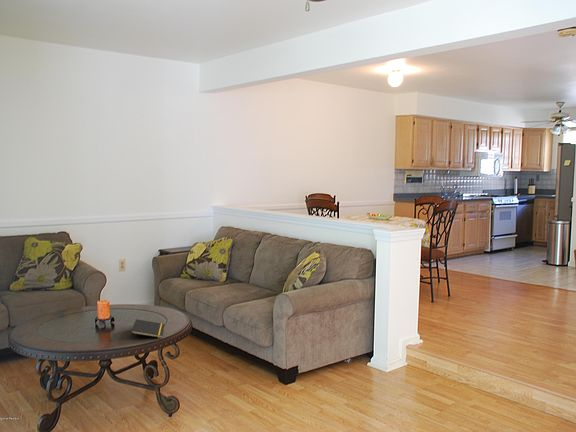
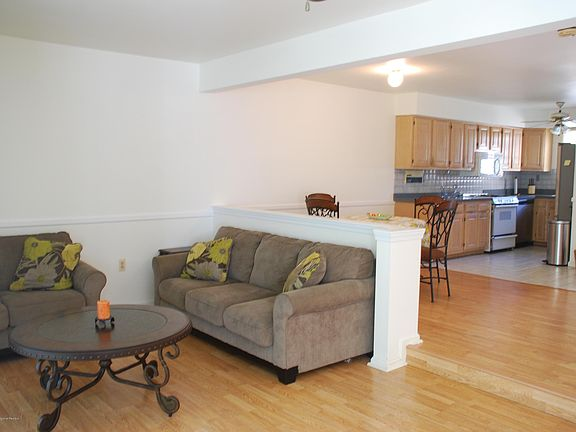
- notepad (148, 328)
